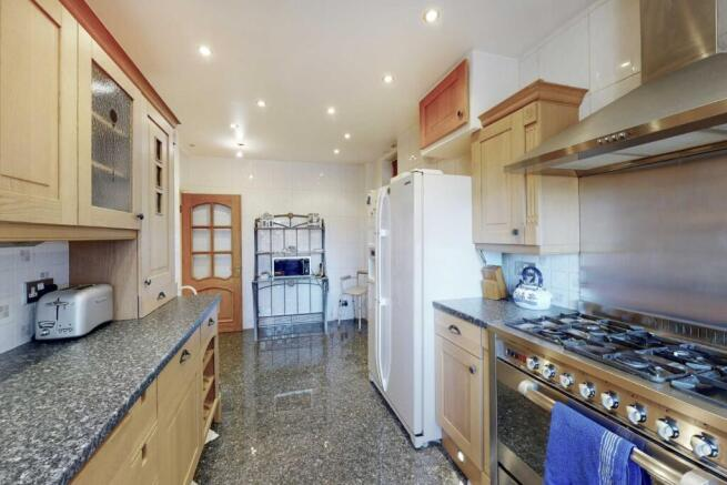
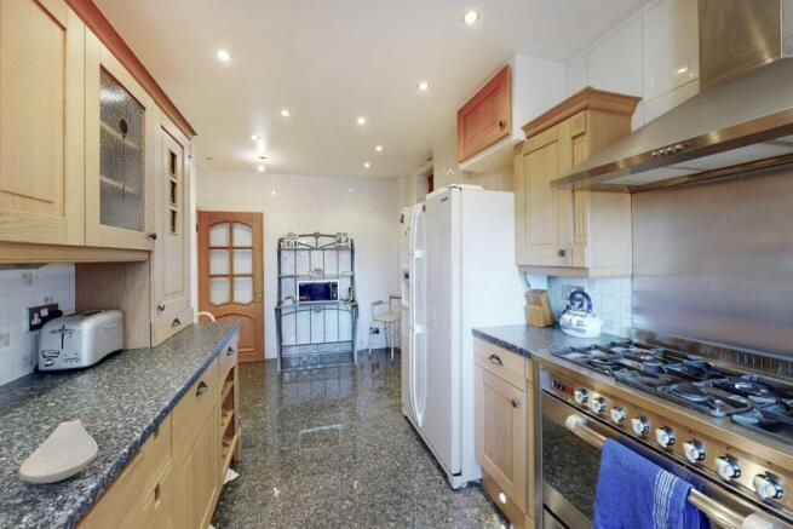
+ spoon rest (64, 447)
